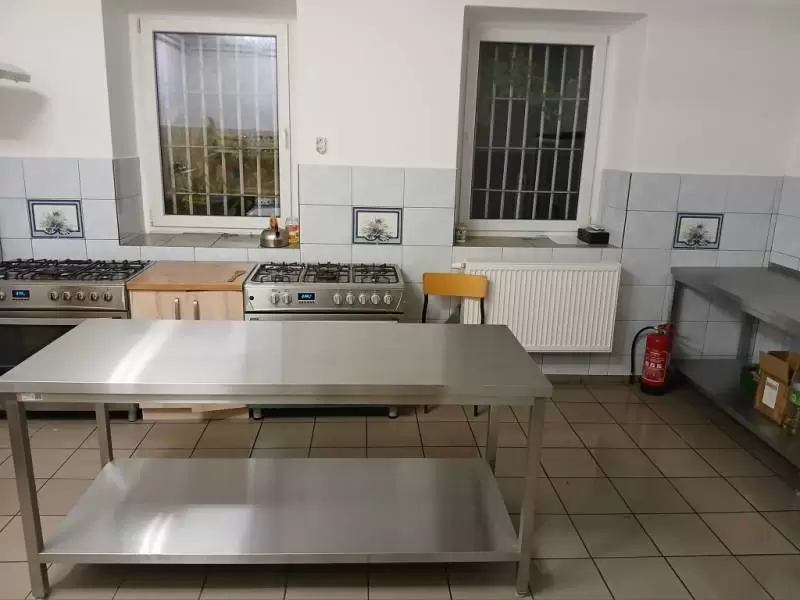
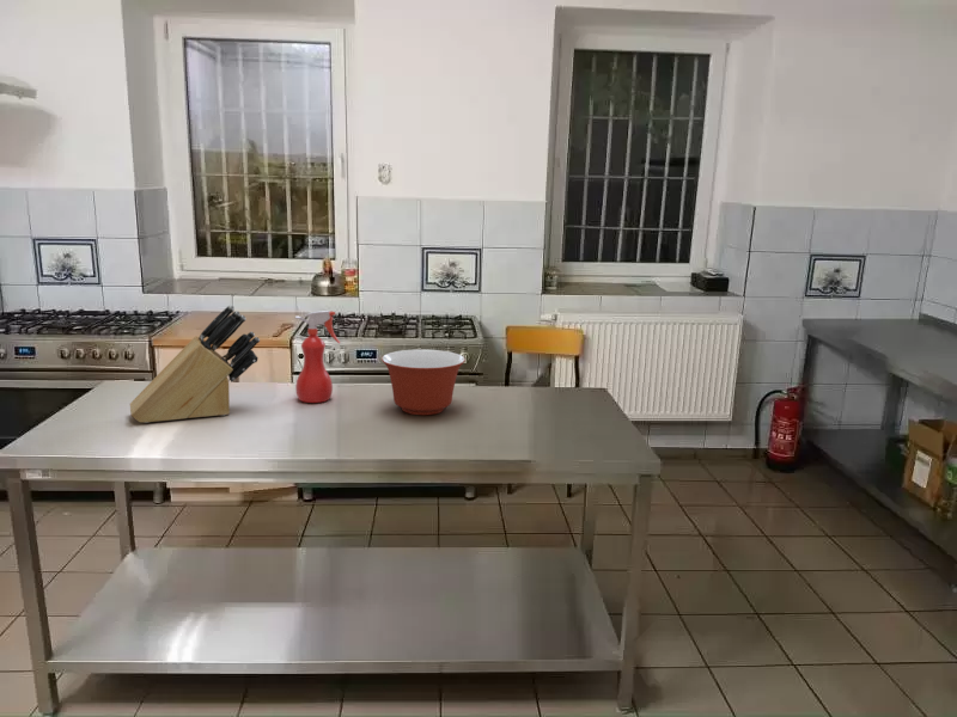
+ mixing bowl (422, 384)
+ spray bottle (317, 355)
+ knife block (194, 361)
